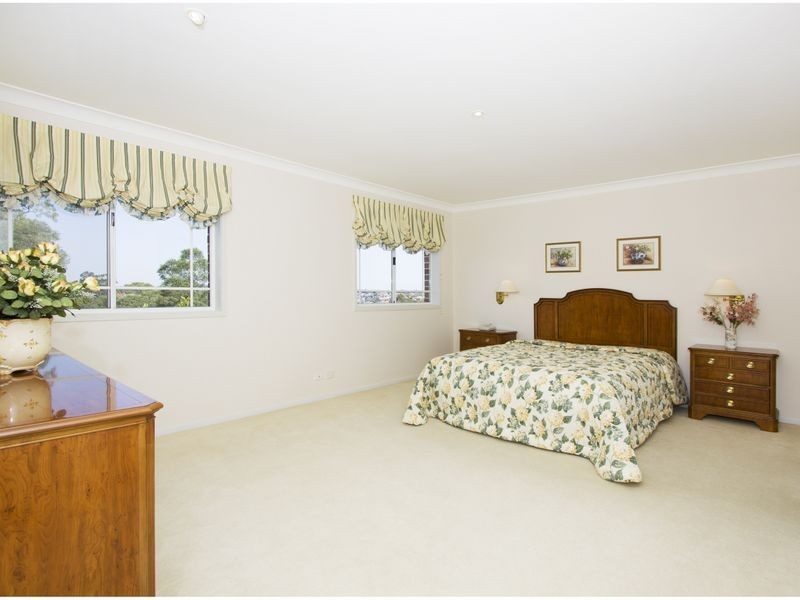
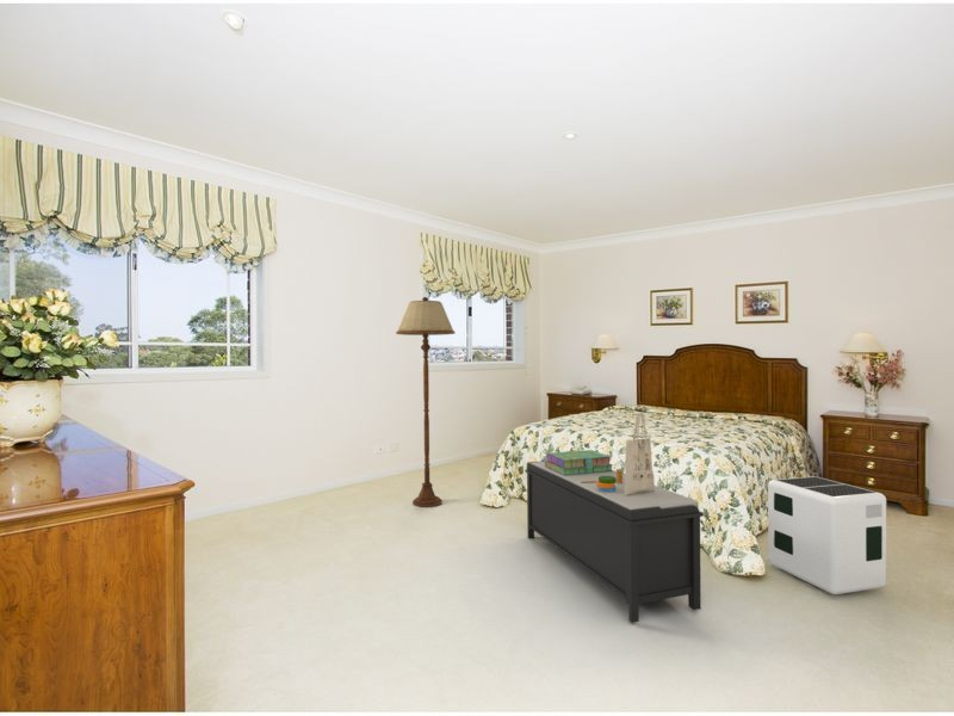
+ tote bag (626, 448)
+ bench (600, 523)
+ air purifier (824, 532)
+ stack of books (577, 461)
+ floor lamp (426, 400)
